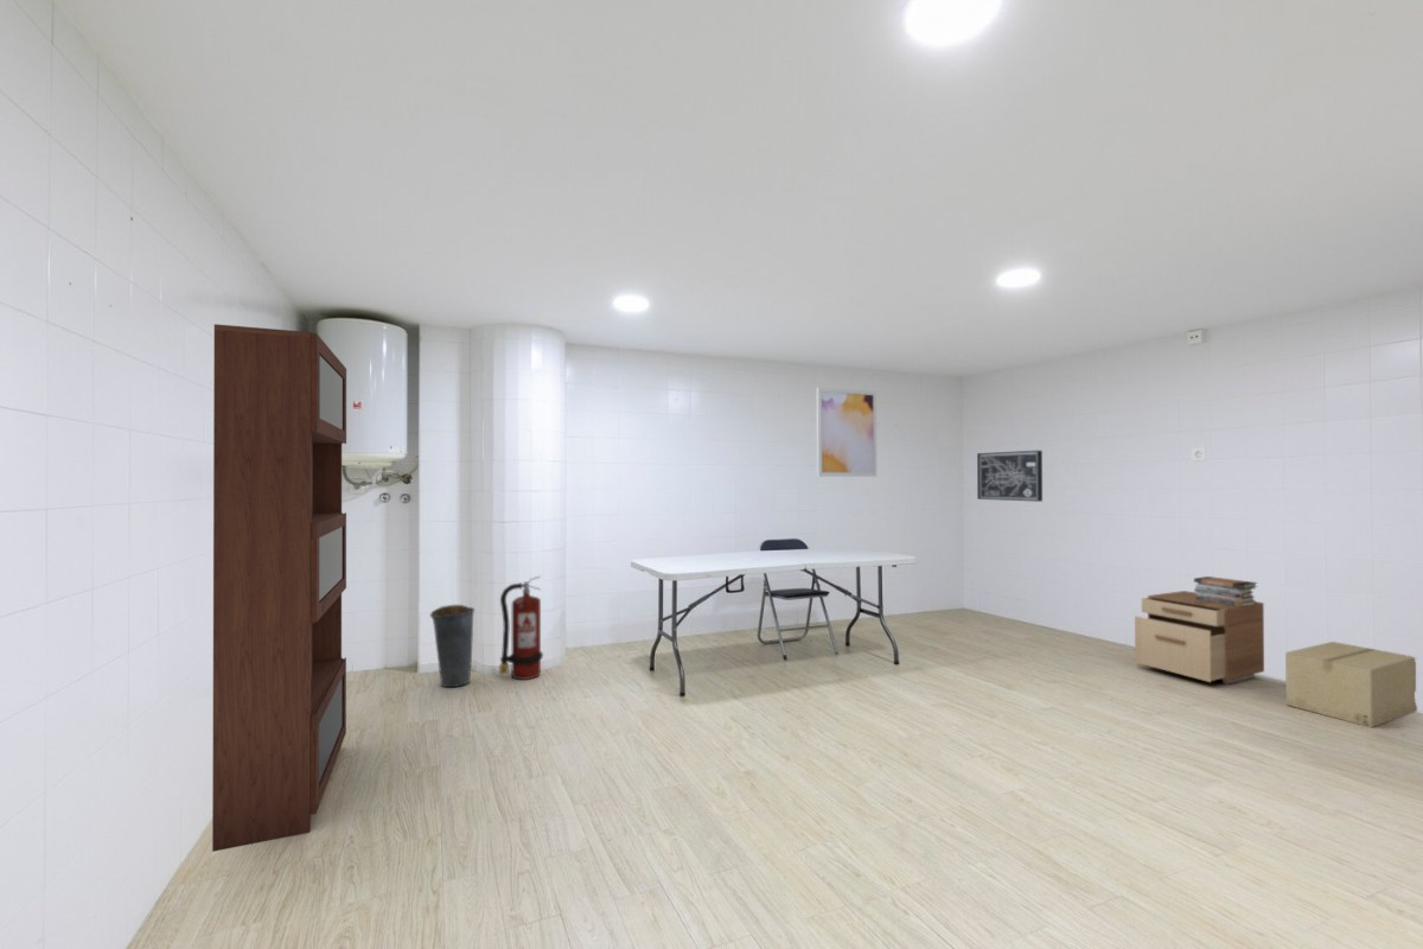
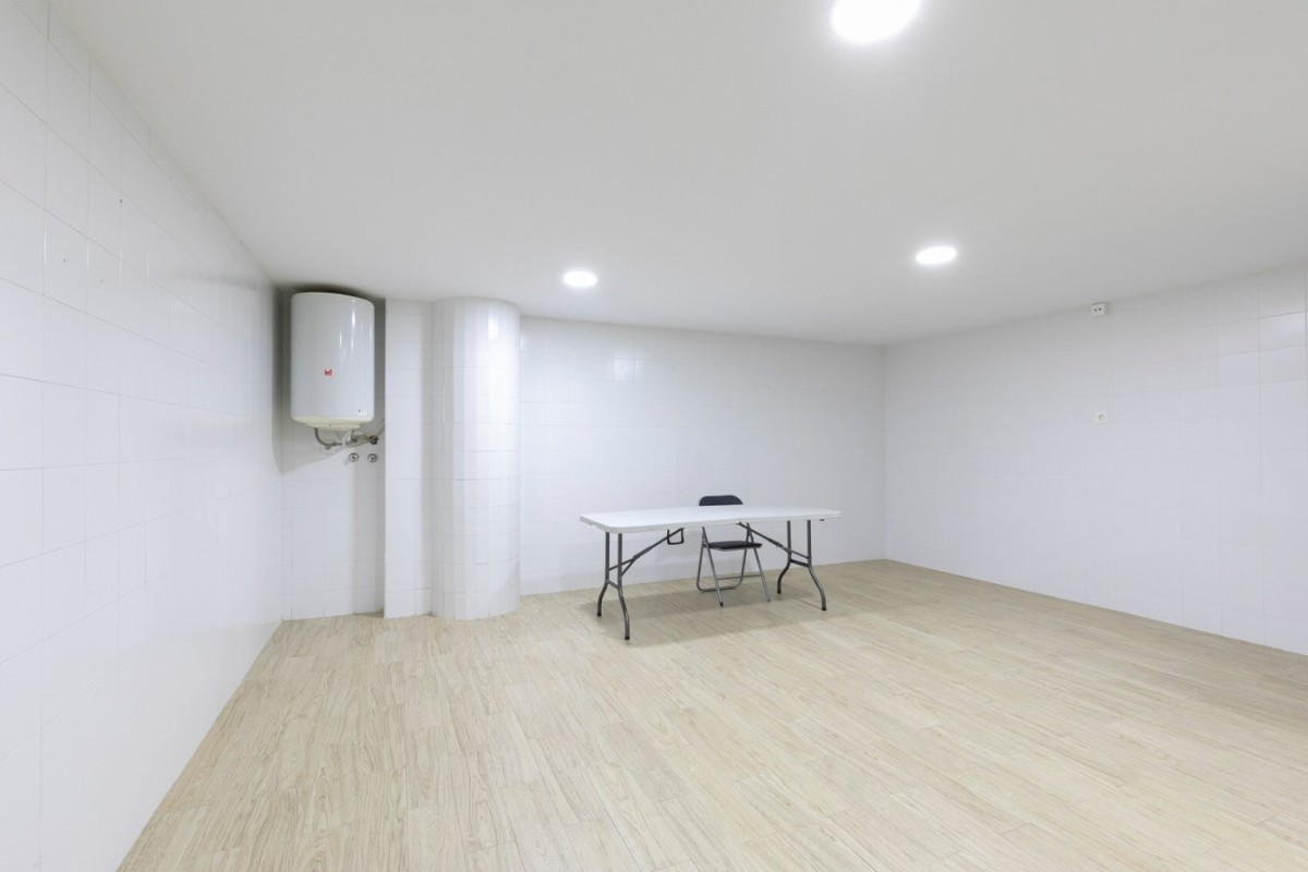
- fire extinguisher (521, 626)
- wall art (1008, 476)
- filing cabinet (1195, 636)
- wall art (847, 433)
- cardboard box (1349, 681)
- book stack (1224, 591)
- bookcase (291, 568)
- bucket (452, 643)
